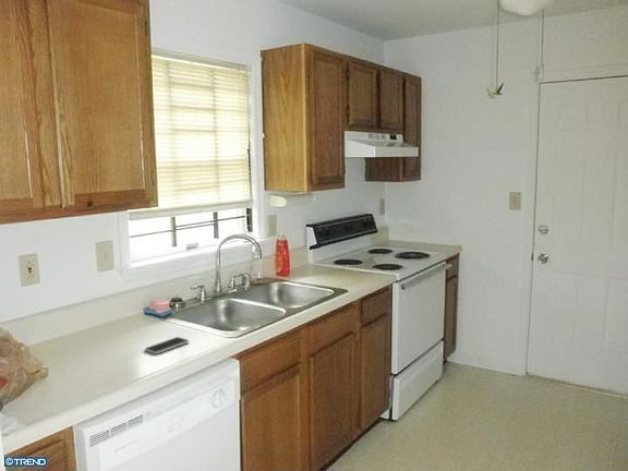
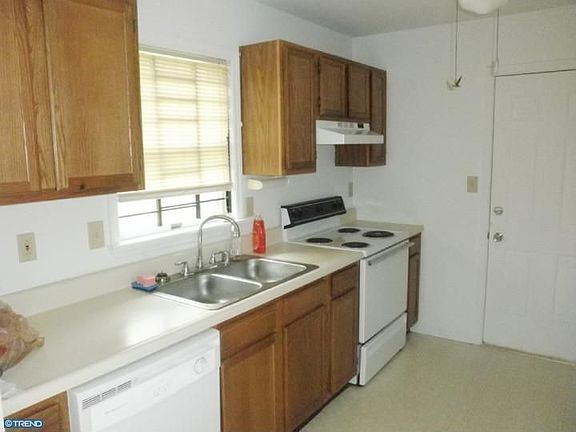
- smartphone (167, 345)
